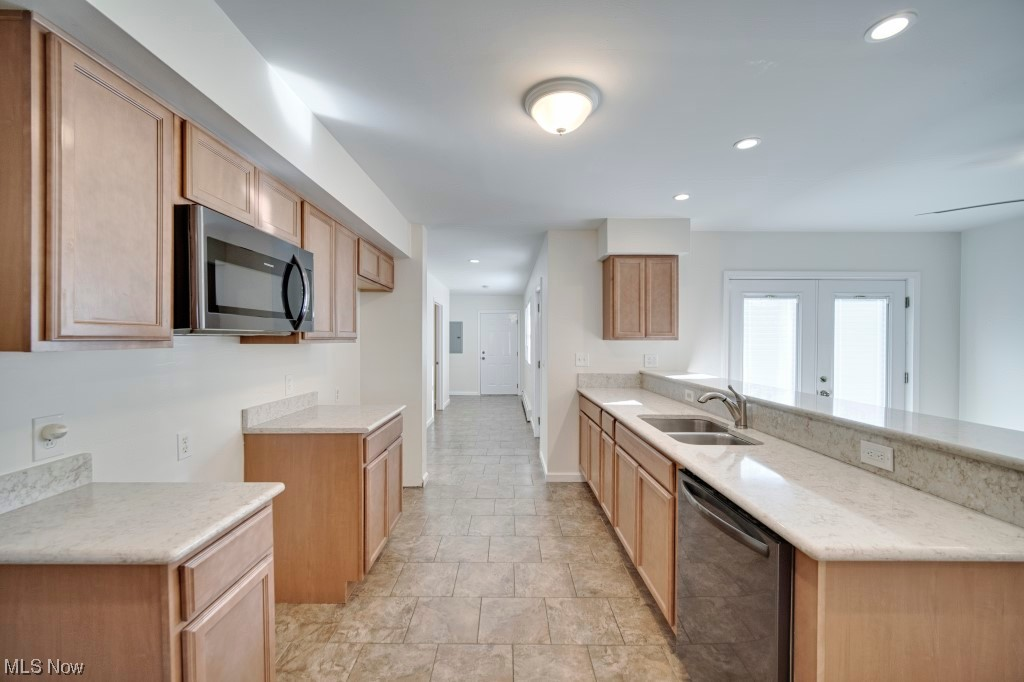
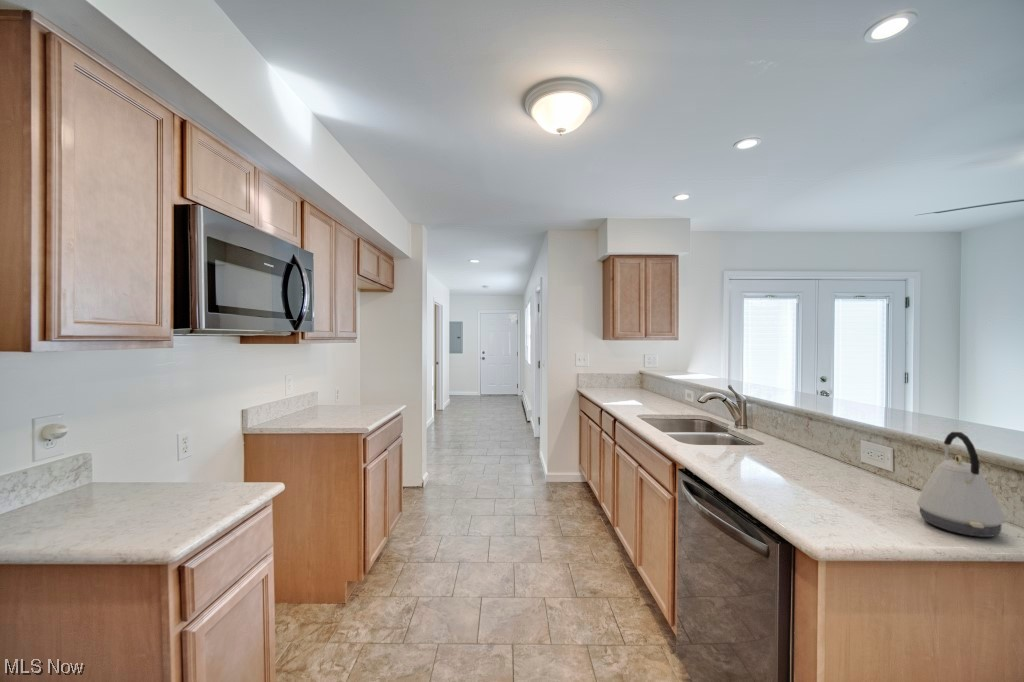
+ kettle (957, 478)
